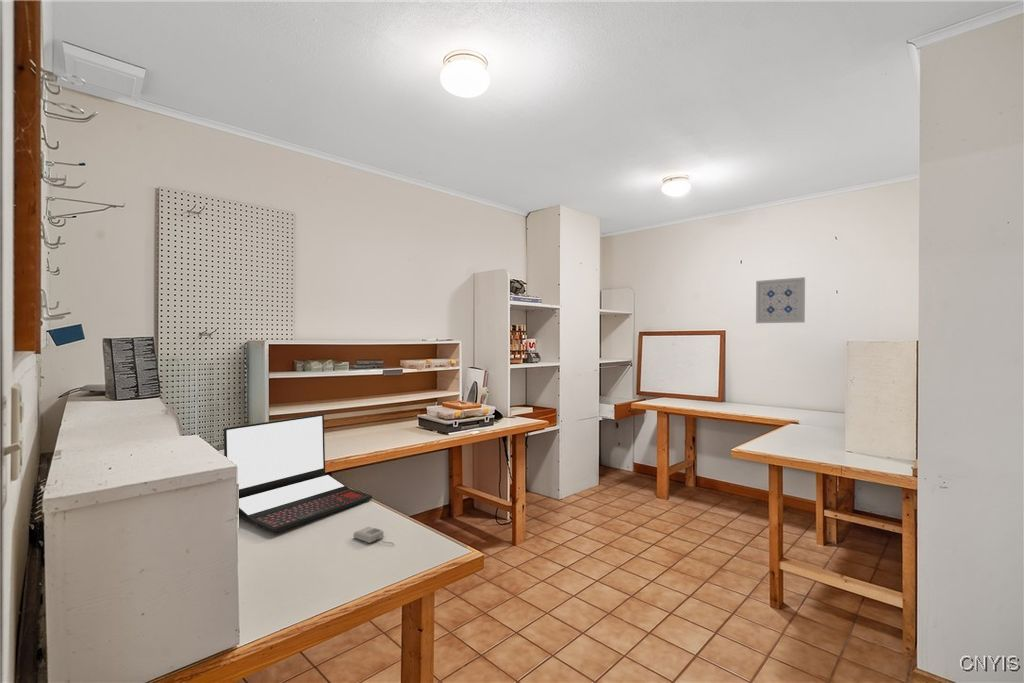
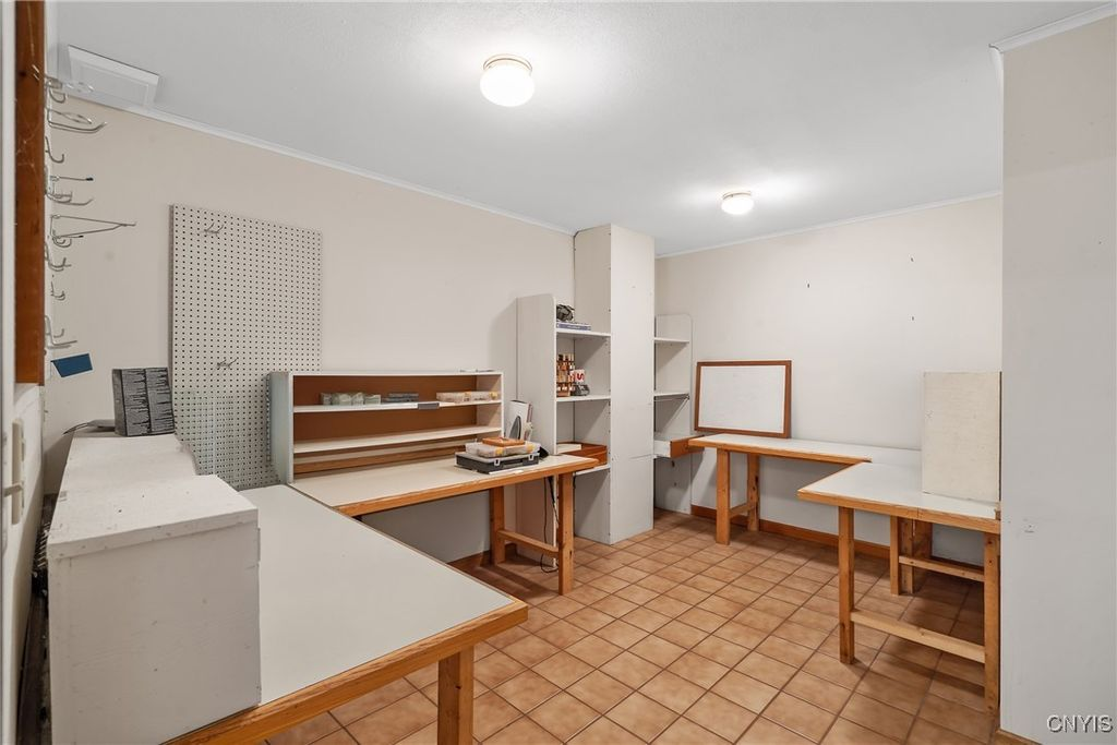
- wall art (779, 301)
- computer mouse (375, 535)
- laptop (301, 465)
